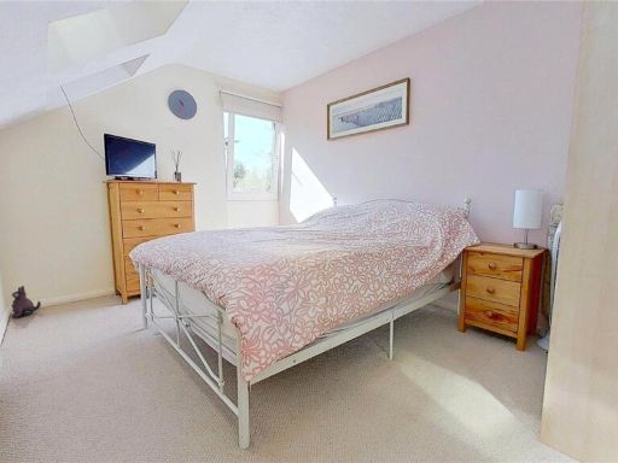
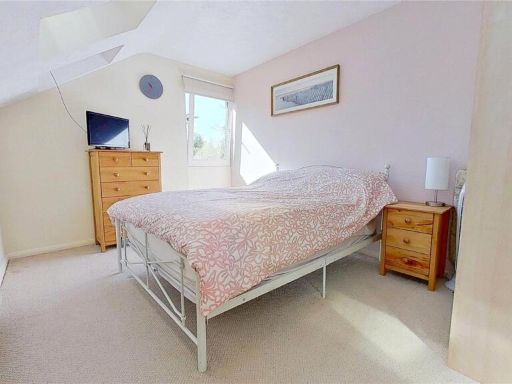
- plush toy (25, 299)
